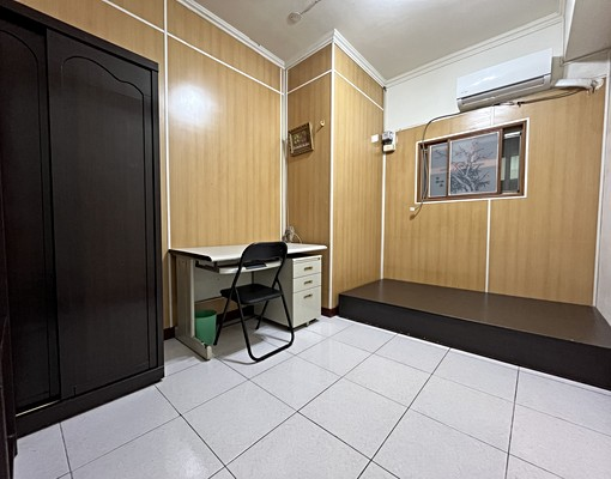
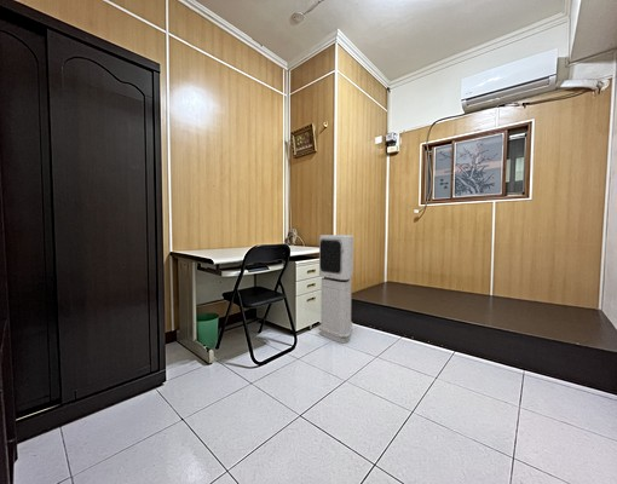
+ air purifier (341, 284)
